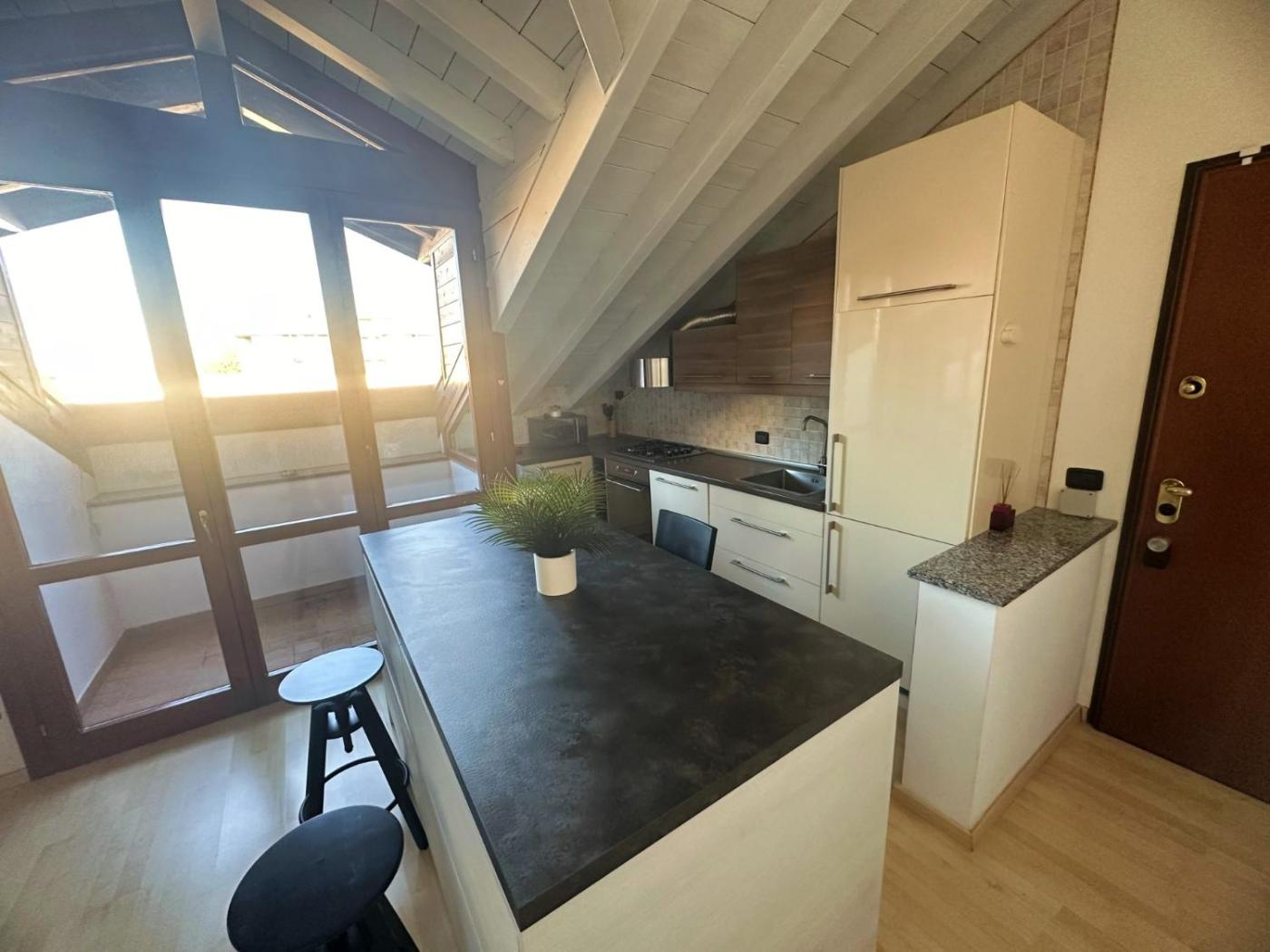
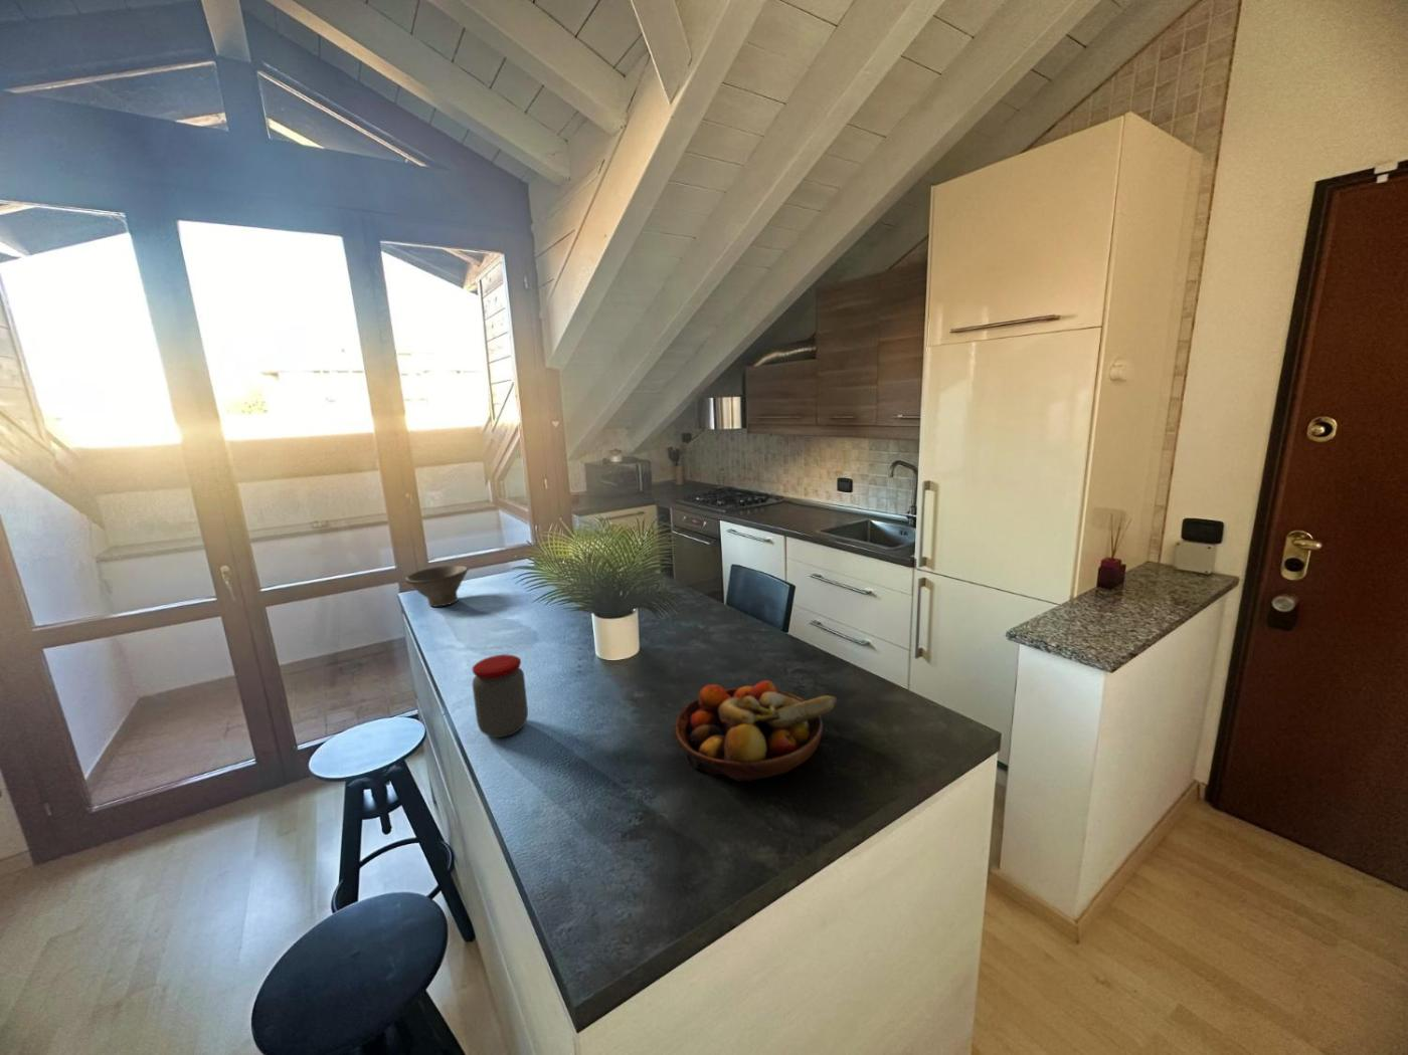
+ fruit bowl (748, 715)
+ jar (500, 695)
+ bowl (439, 586)
